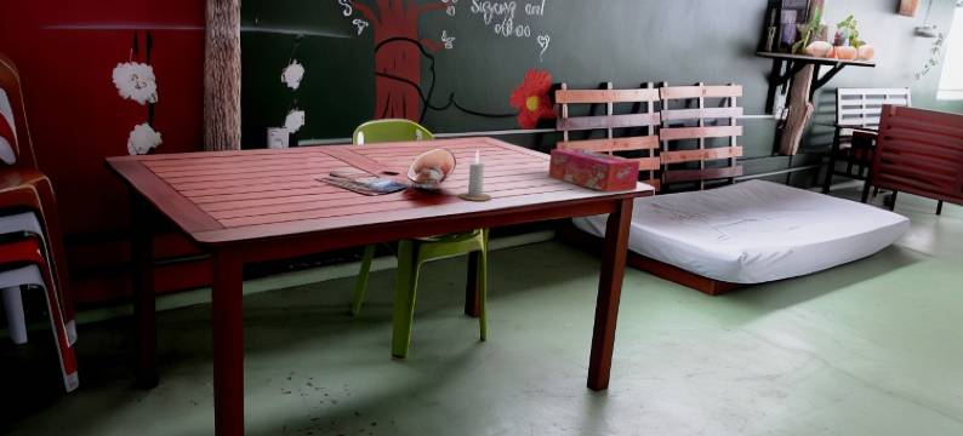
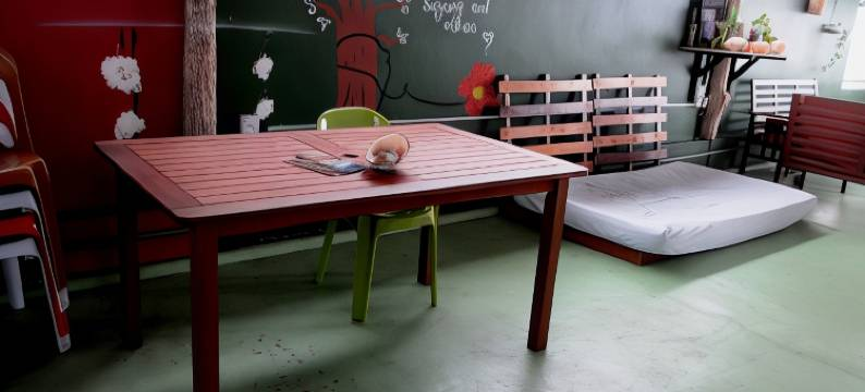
- candle (475, 173)
- tissue box (592, 168)
